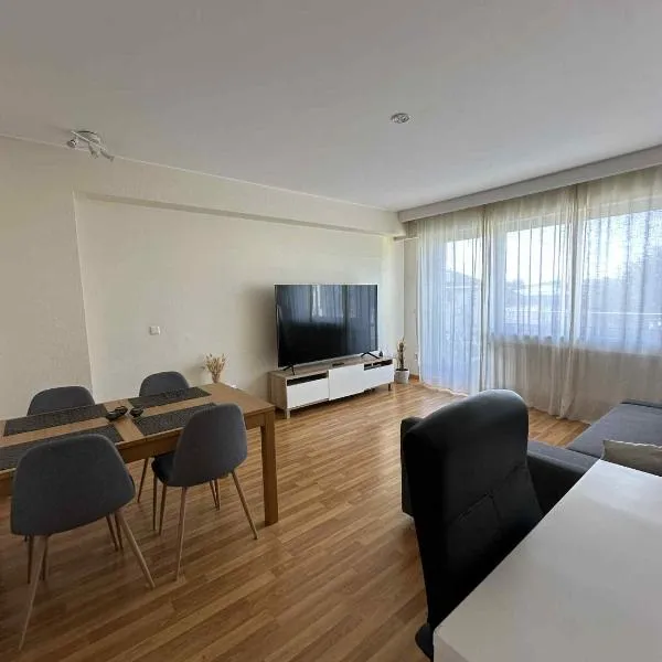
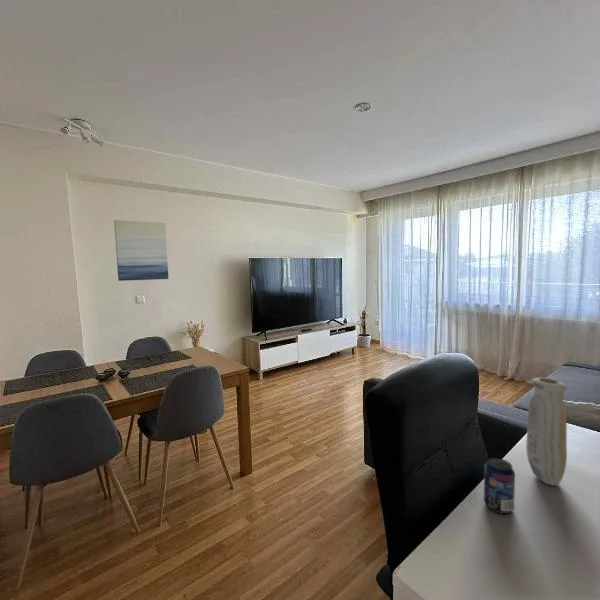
+ wall art (142, 251)
+ vase (546, 430)
+ beverage can (499, 484)
